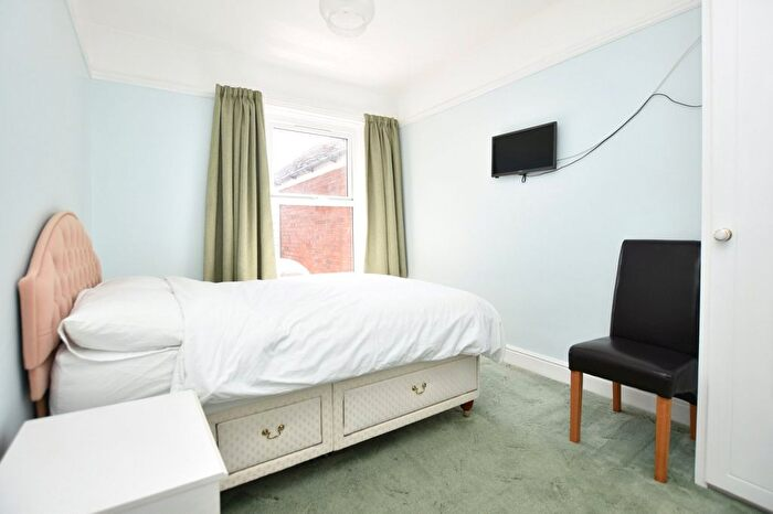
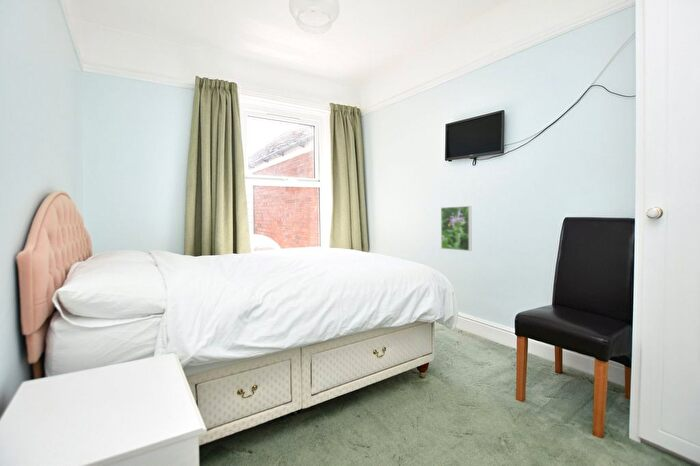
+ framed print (455, 228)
